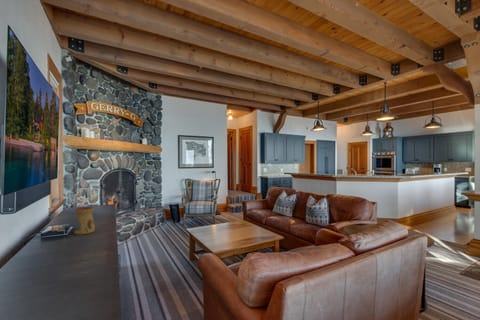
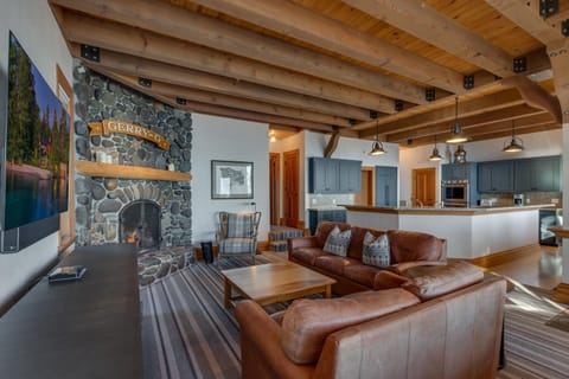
- oil burner (84, 220)
